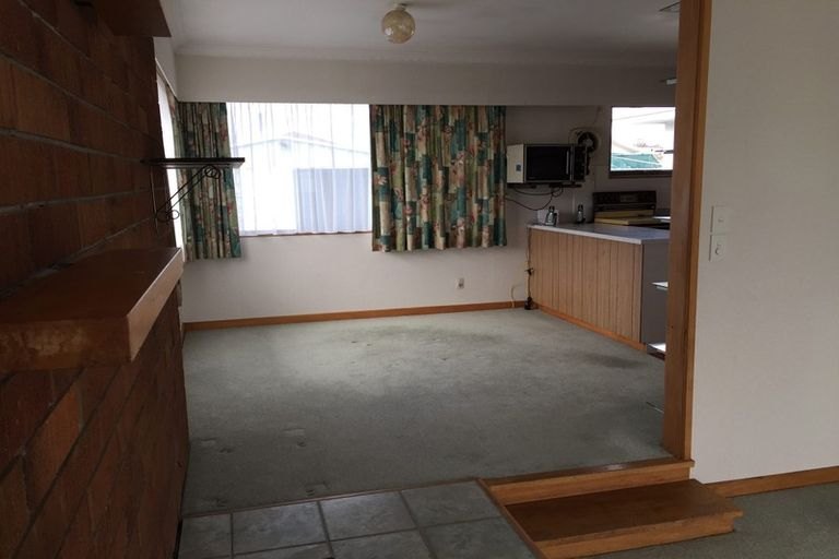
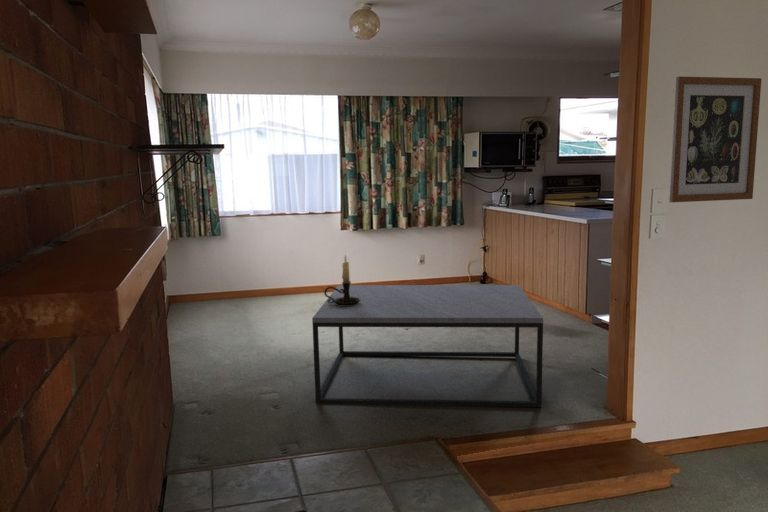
+ candle holder (342, 278)
+ wall art (715, 140)
+ coffee table (427, 326)
